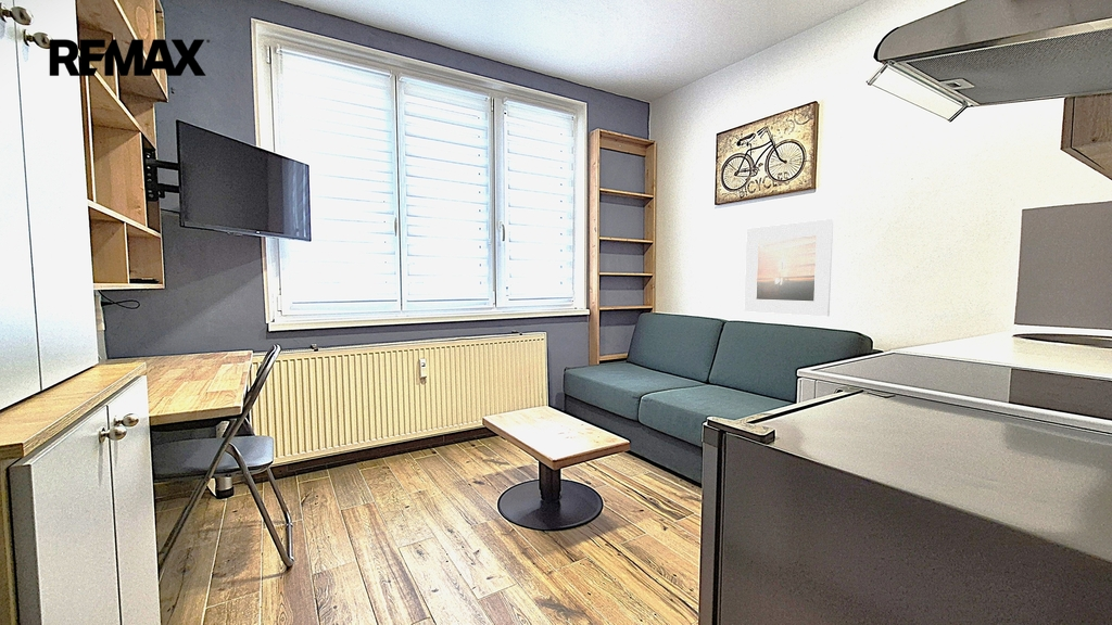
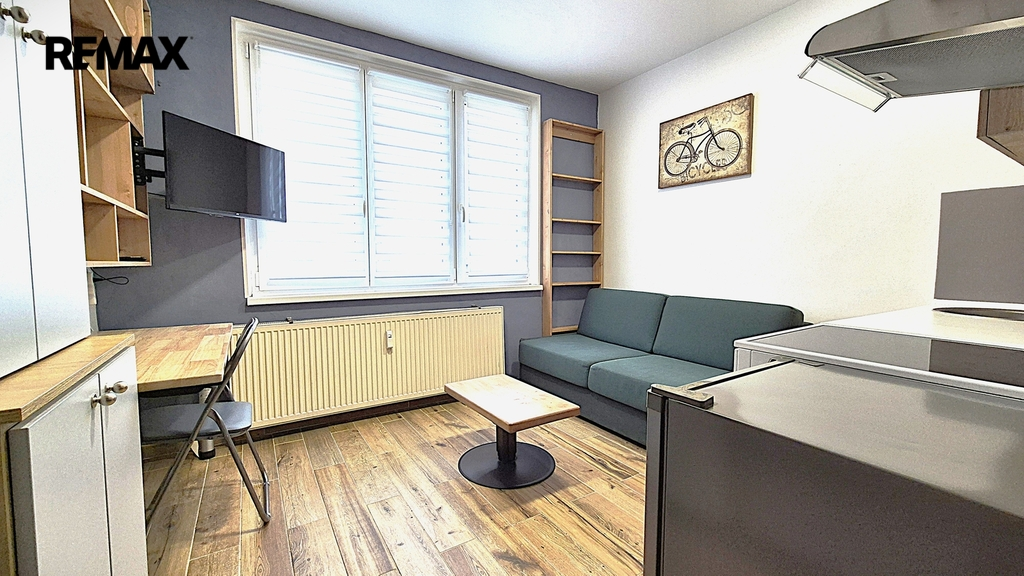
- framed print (784, 269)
